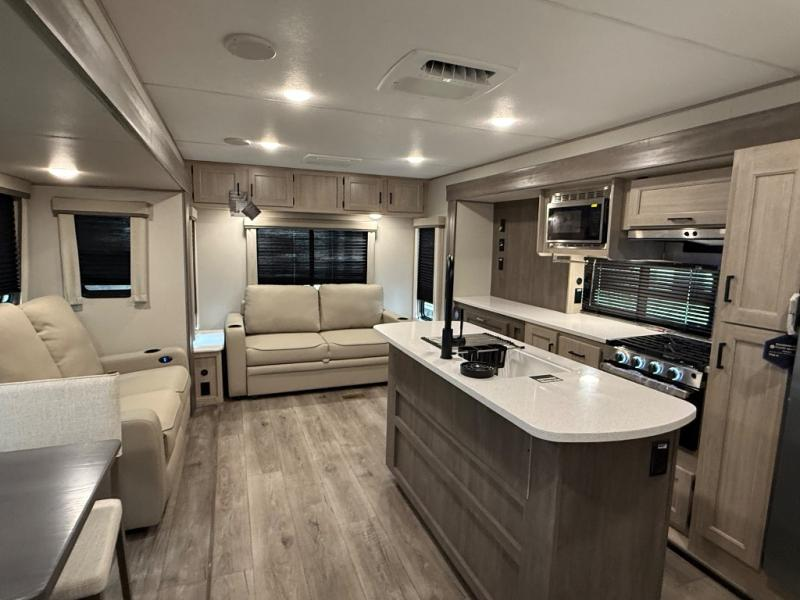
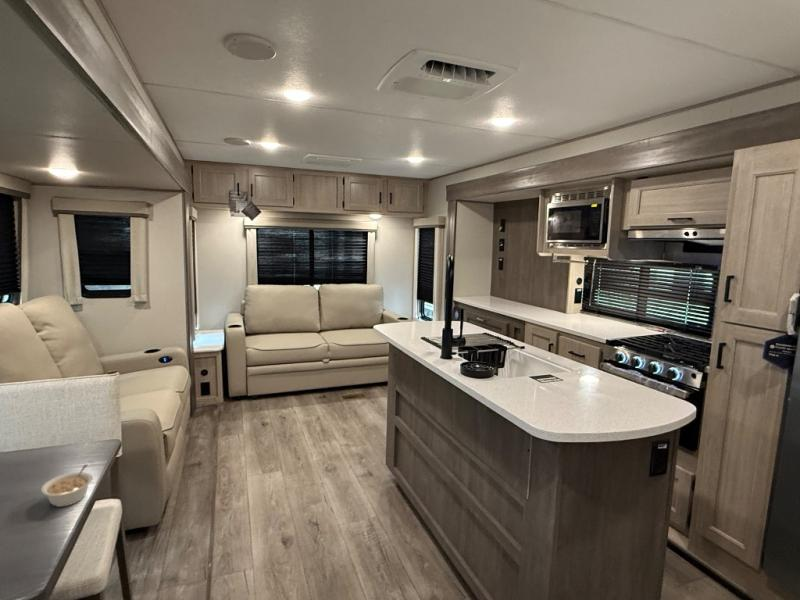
+ legume (67, 488)
